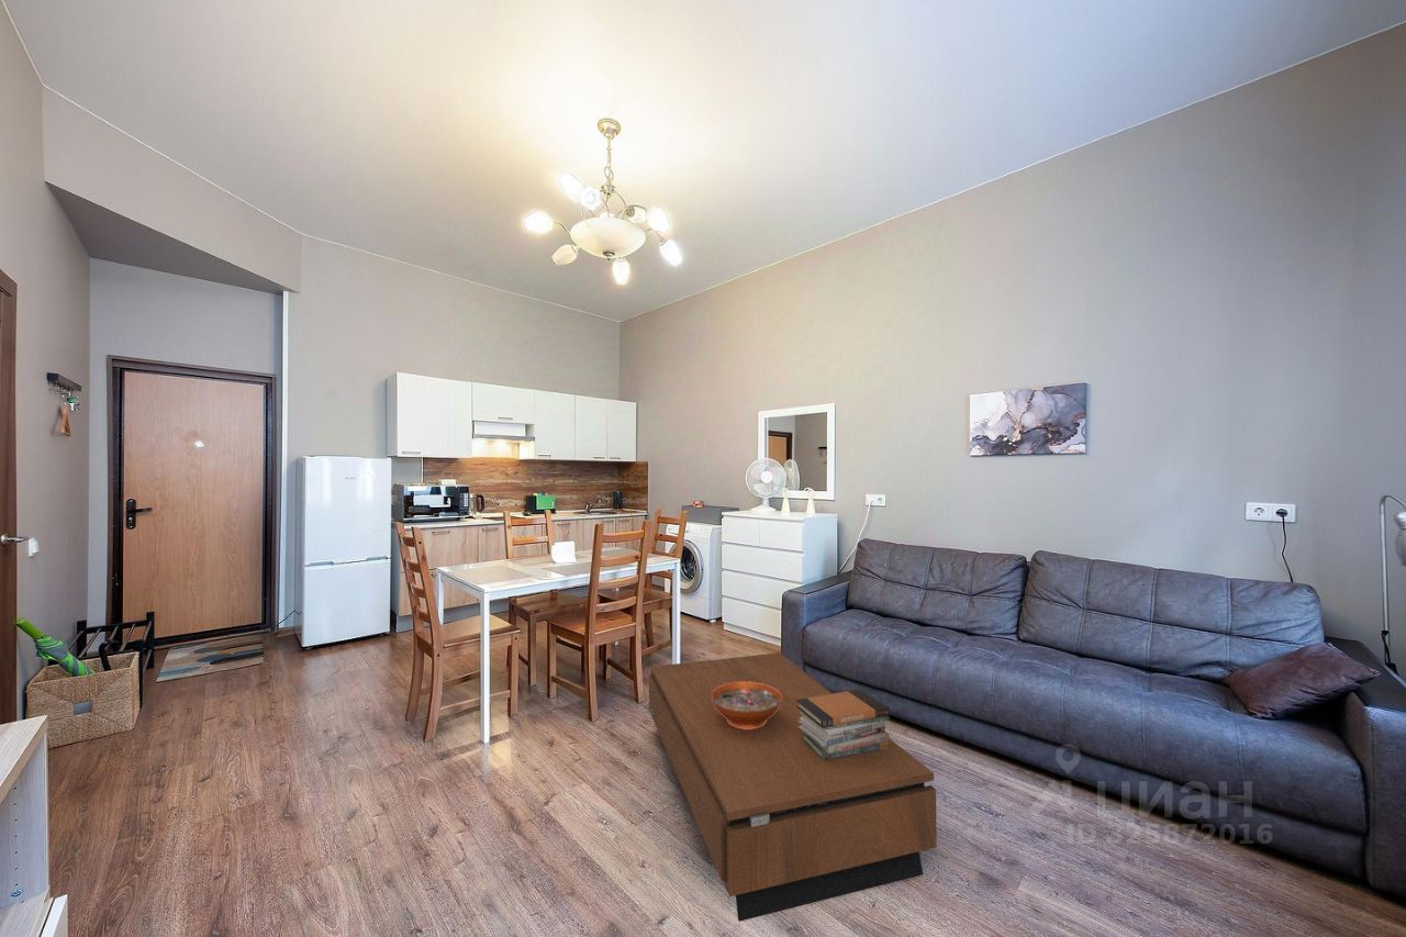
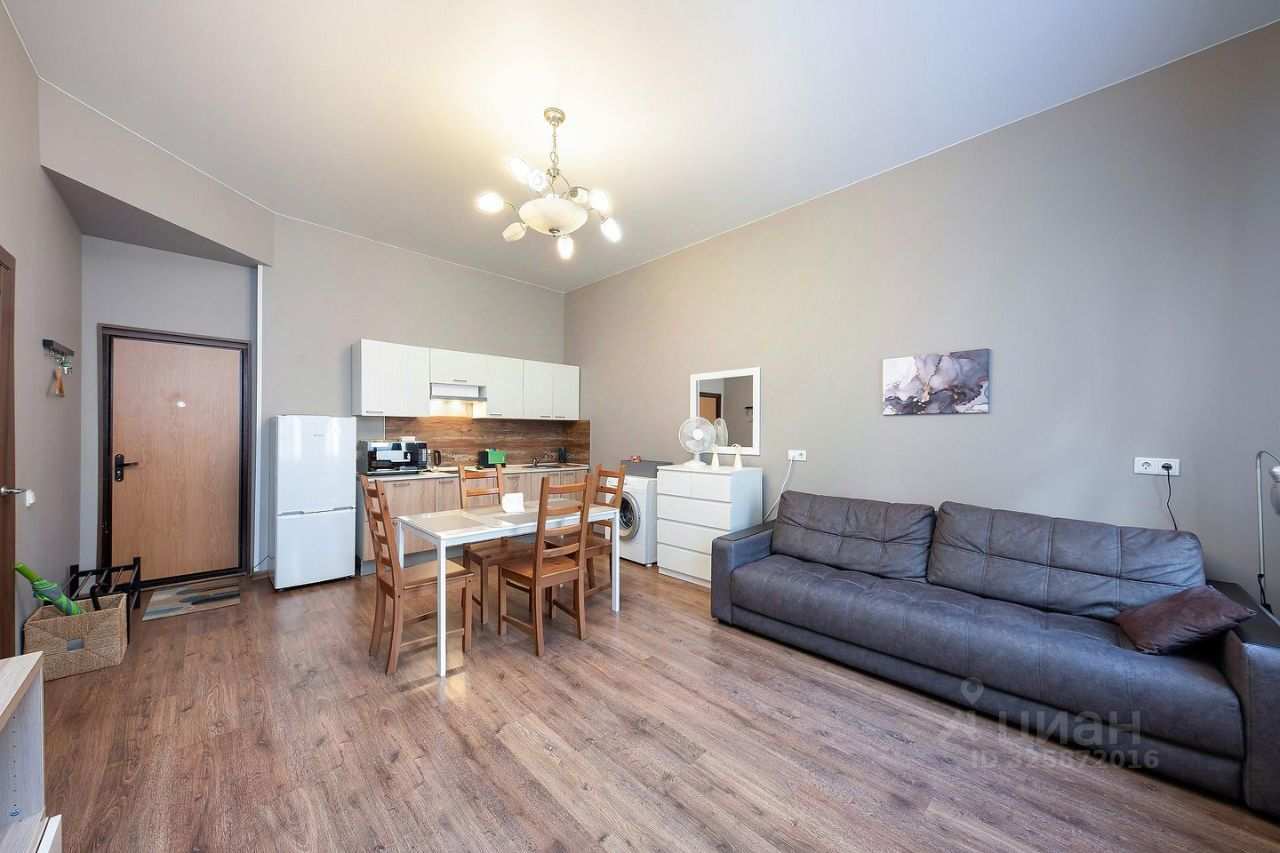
- decorative bowl (746, 706)
- book stack (841, 723)
- coffee table (760, 748)
